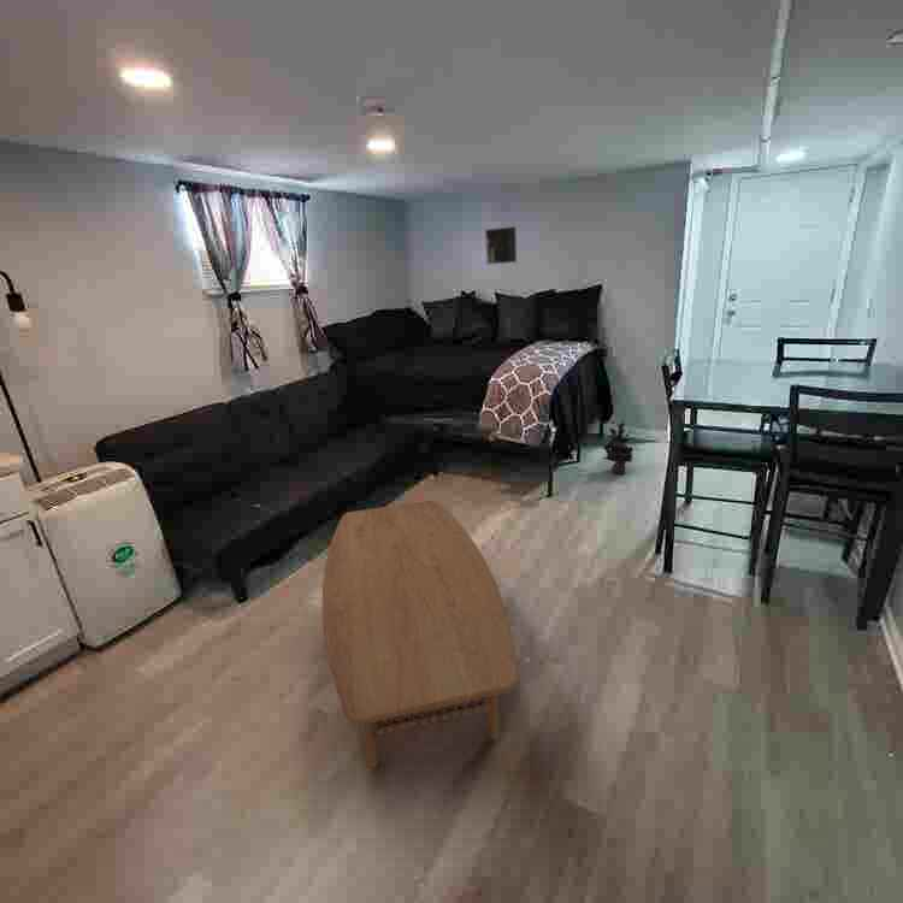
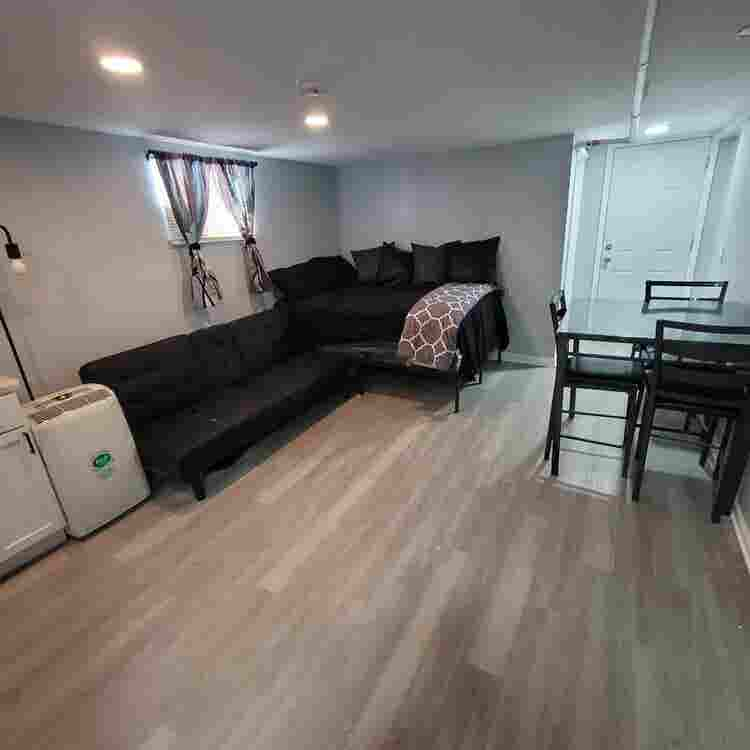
- coffee table (411, 614)
- decorative plant (618, 447)
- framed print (501, 246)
